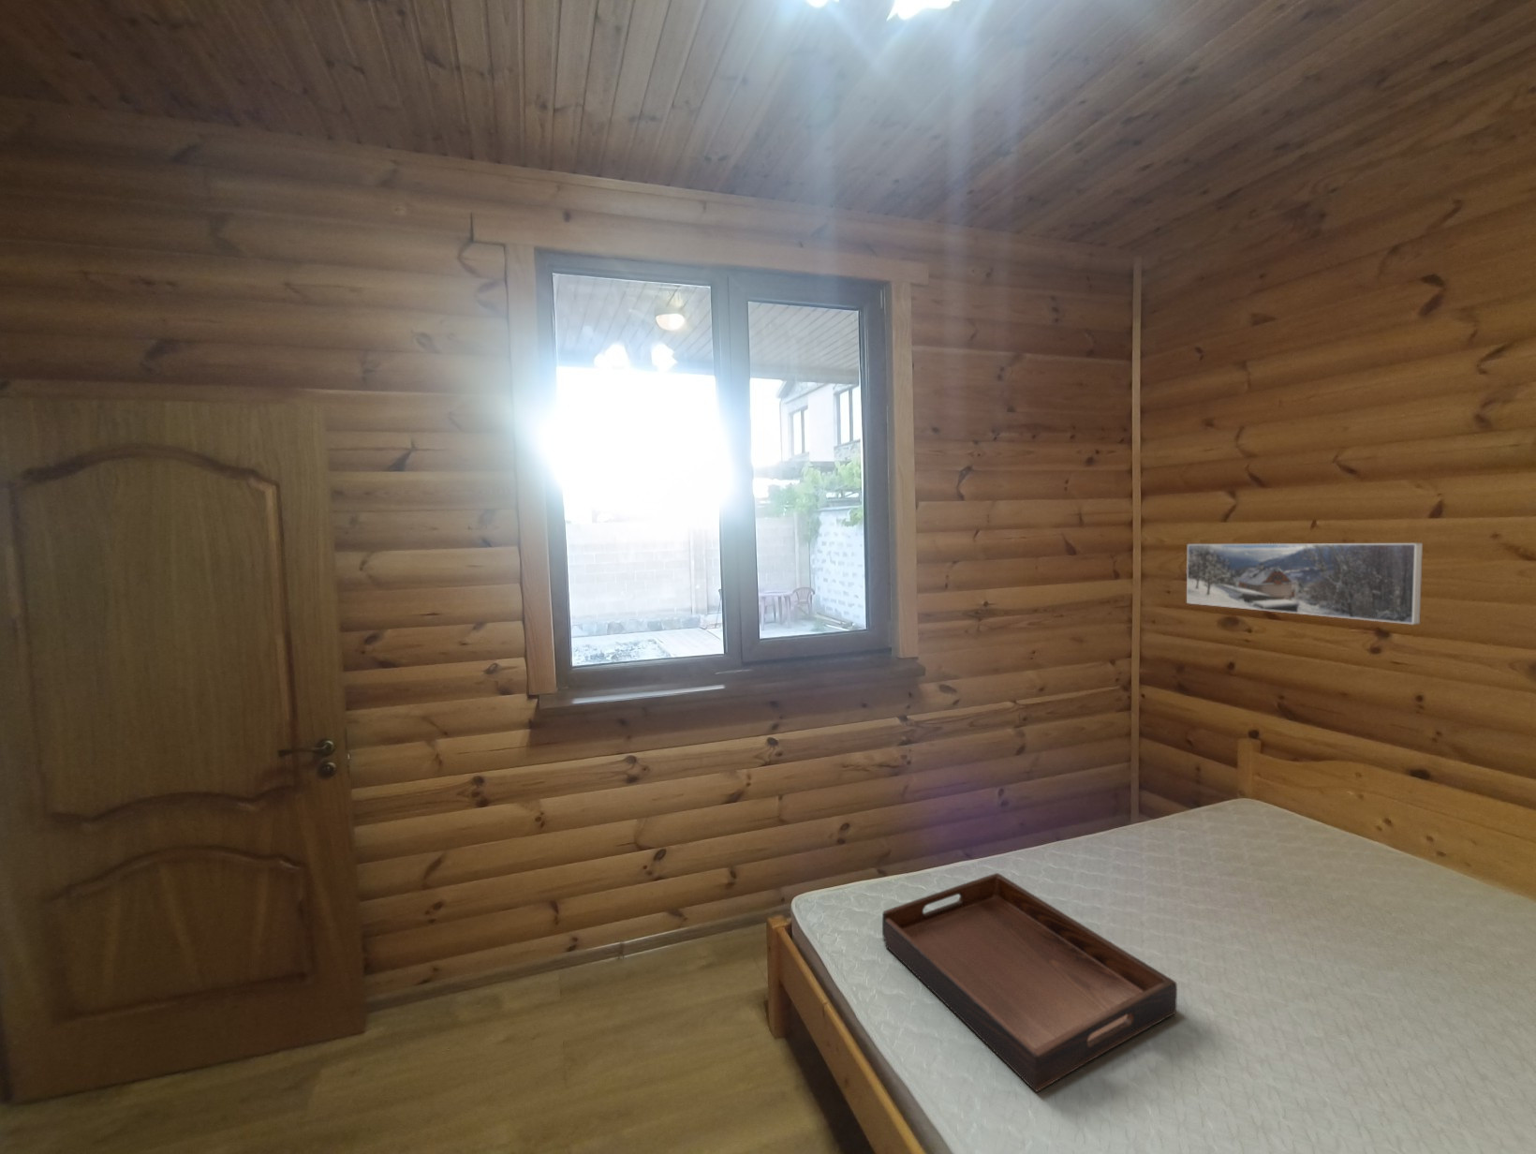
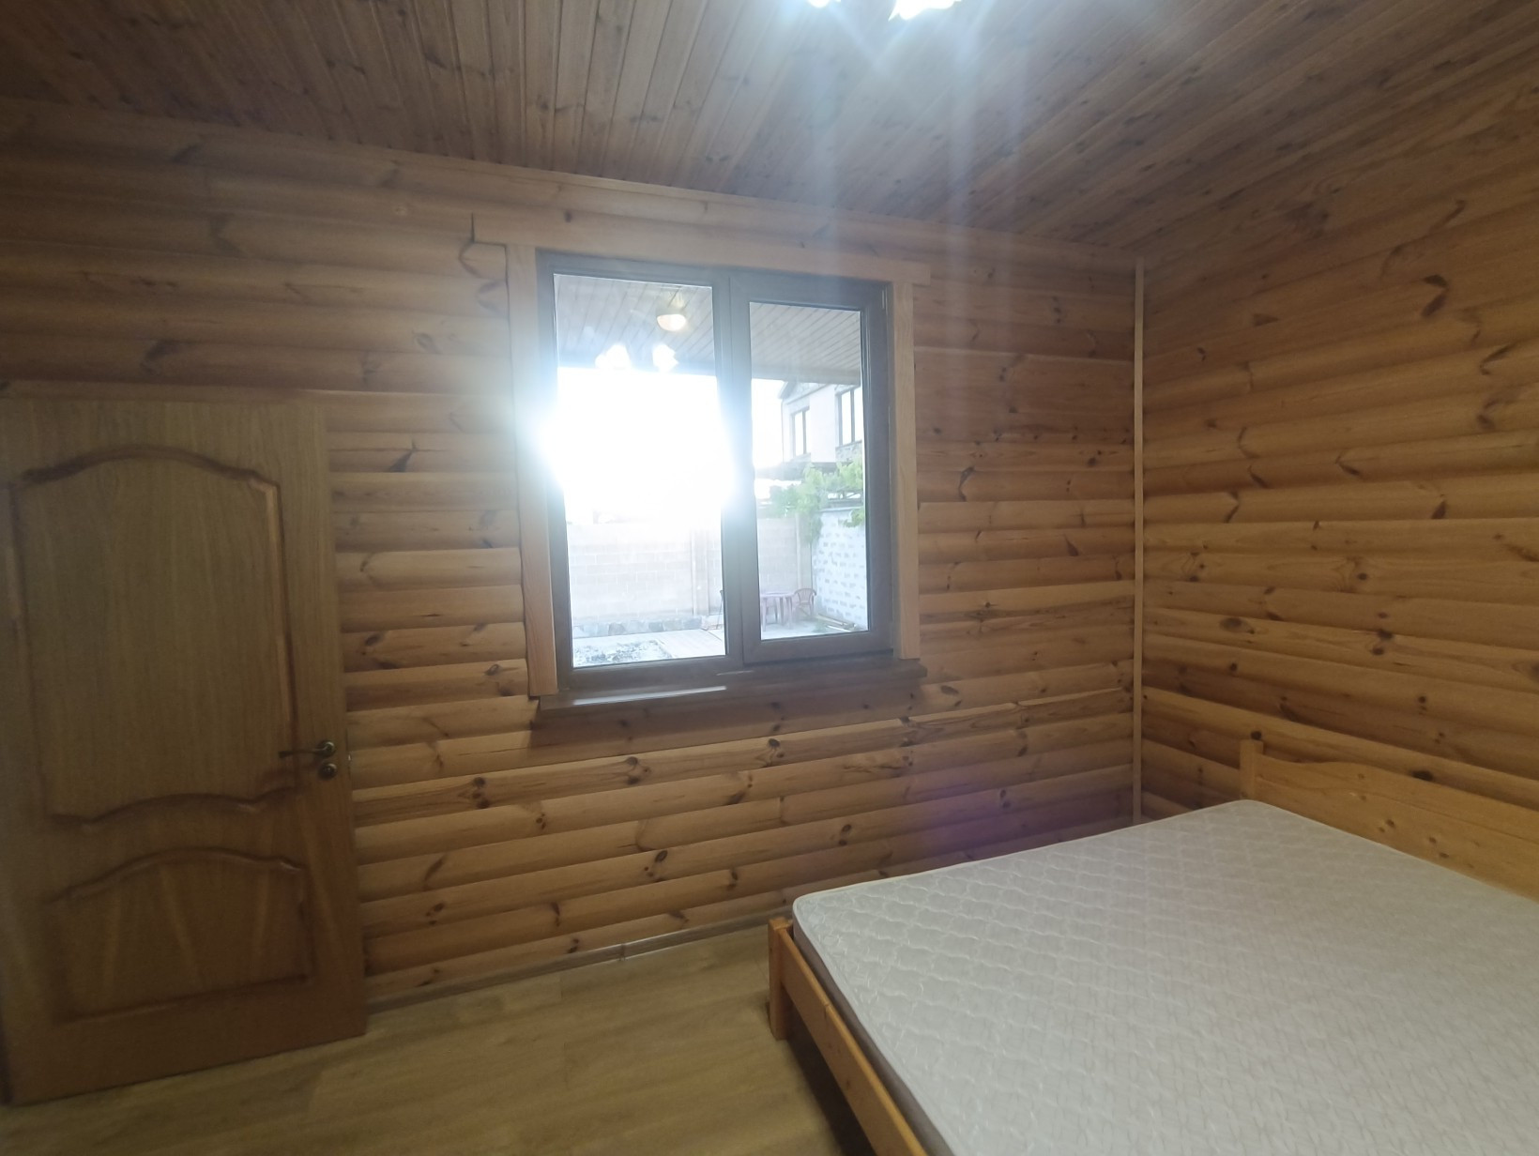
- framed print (1286, 578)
- serving tray (1012, 958)
